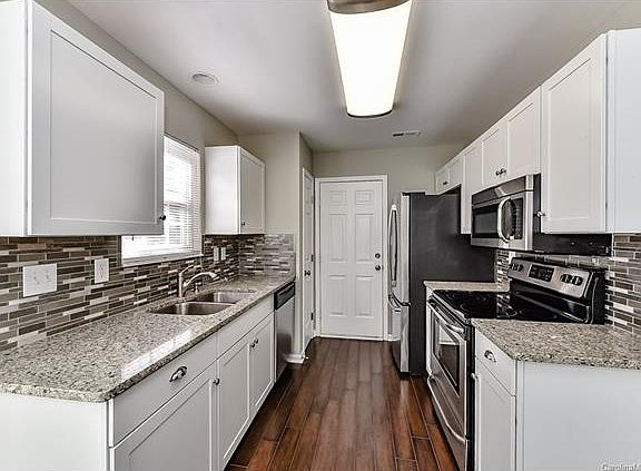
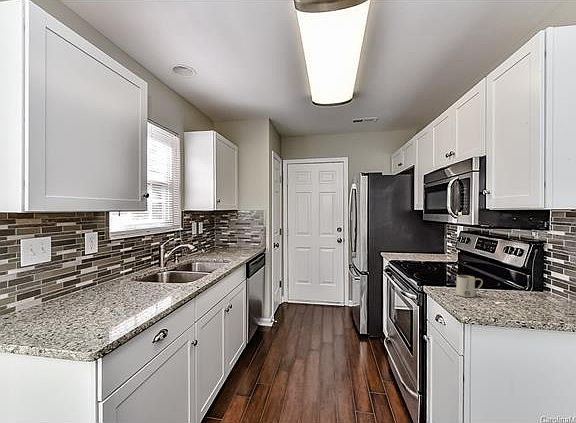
+ mug (469, 286)
